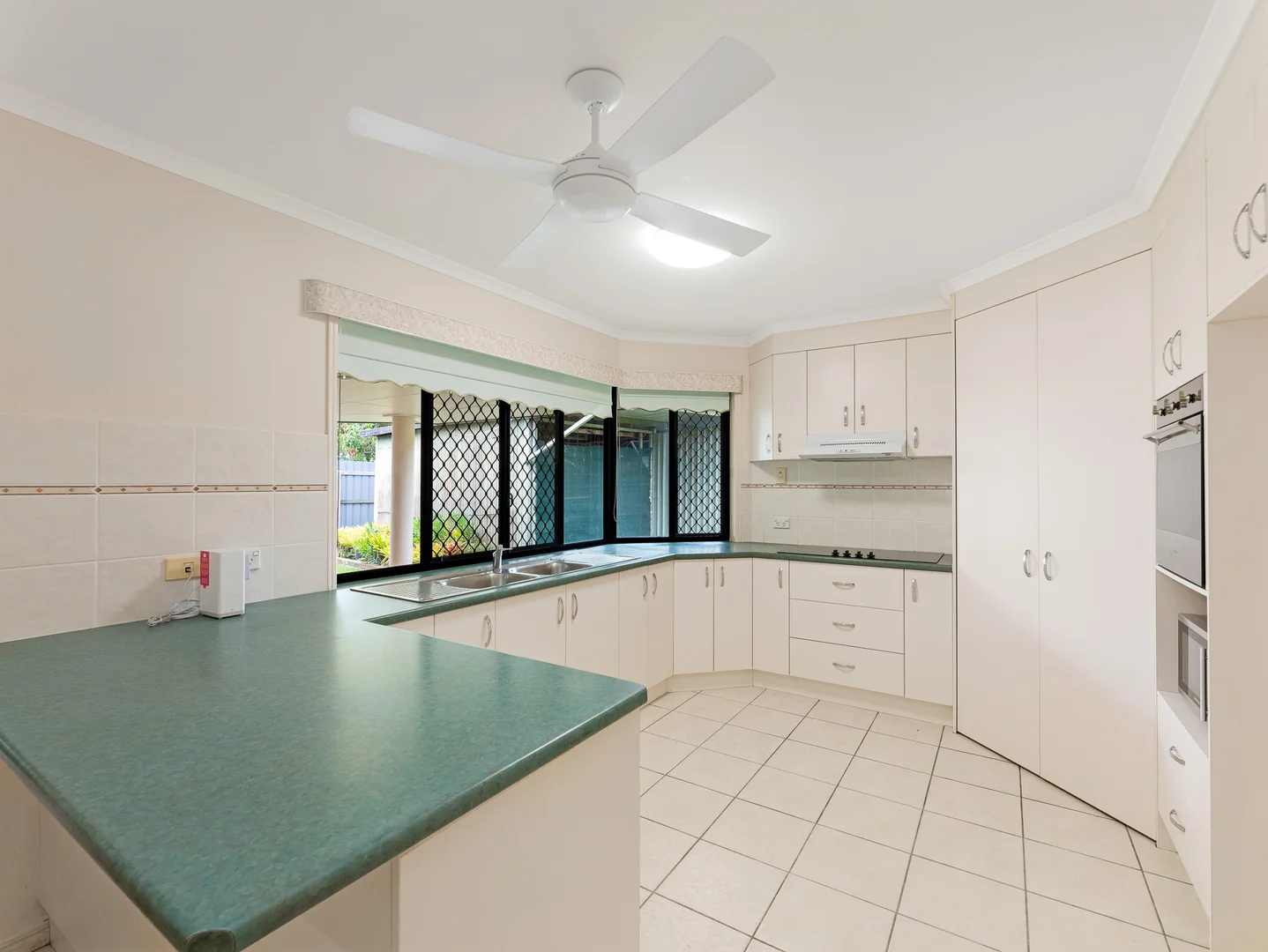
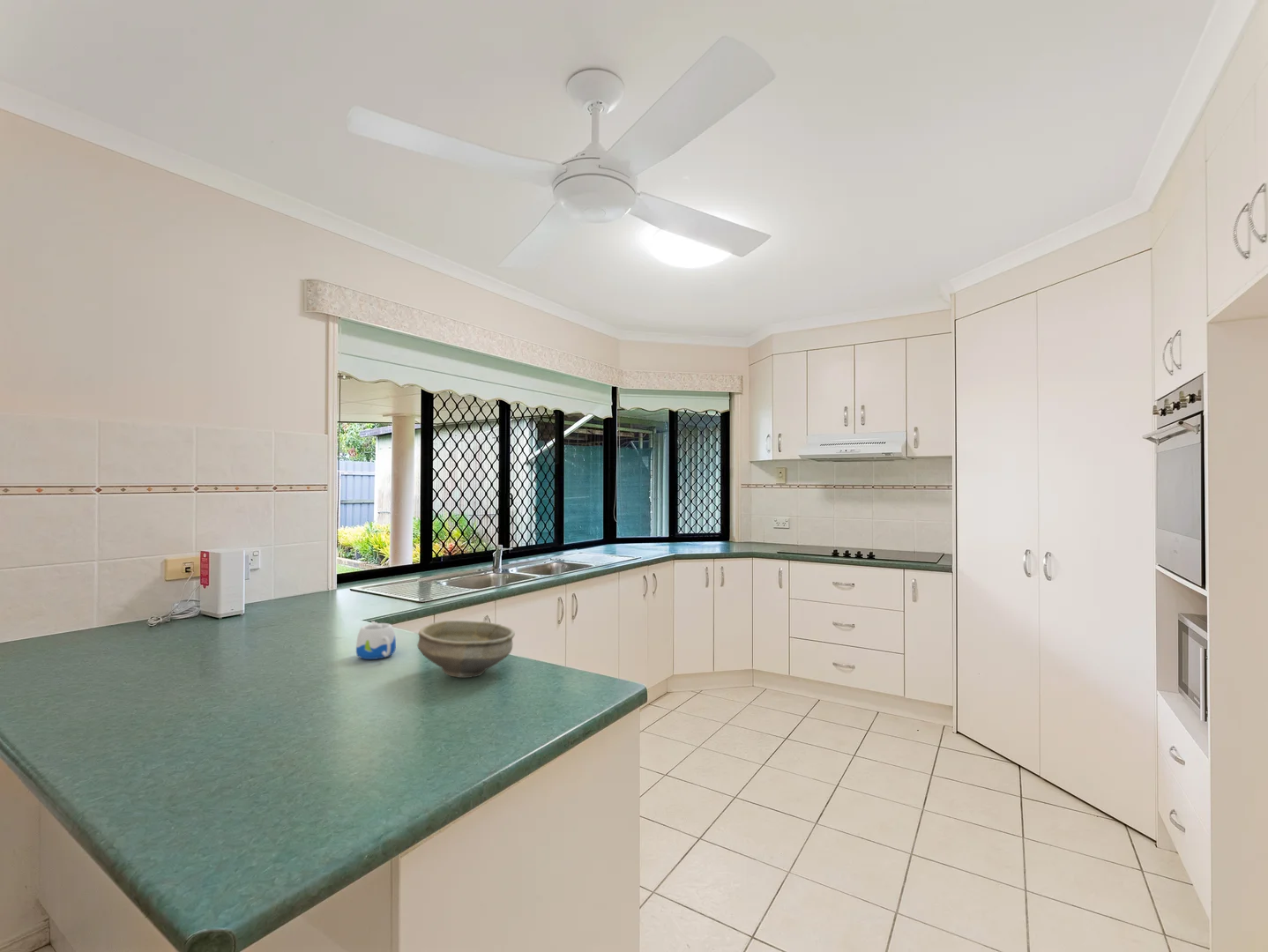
+ mug (378, 639)
+ bowl (466, 650)
